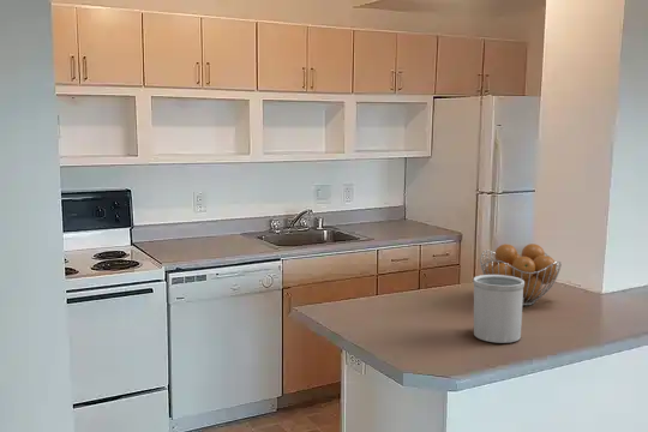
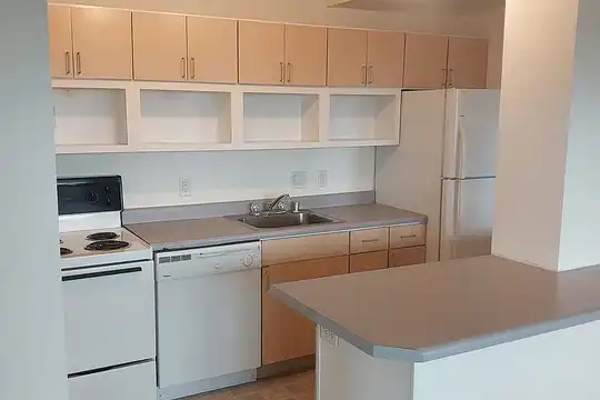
- fruit basket (518, 272)
- utensil holder (497, 307)
